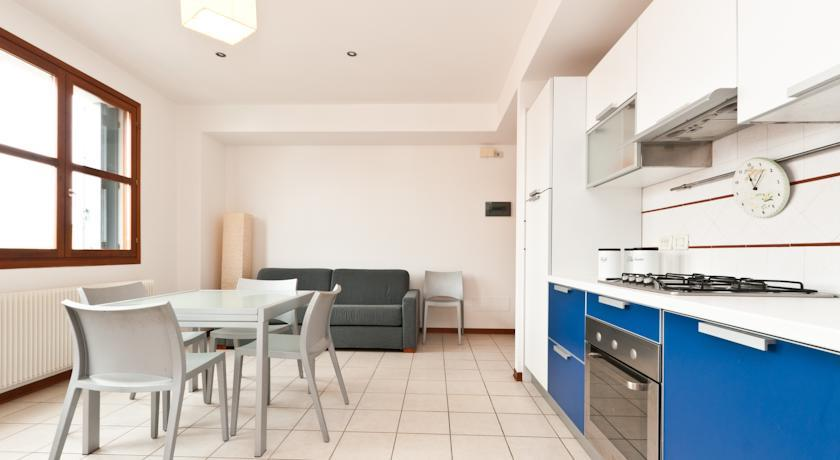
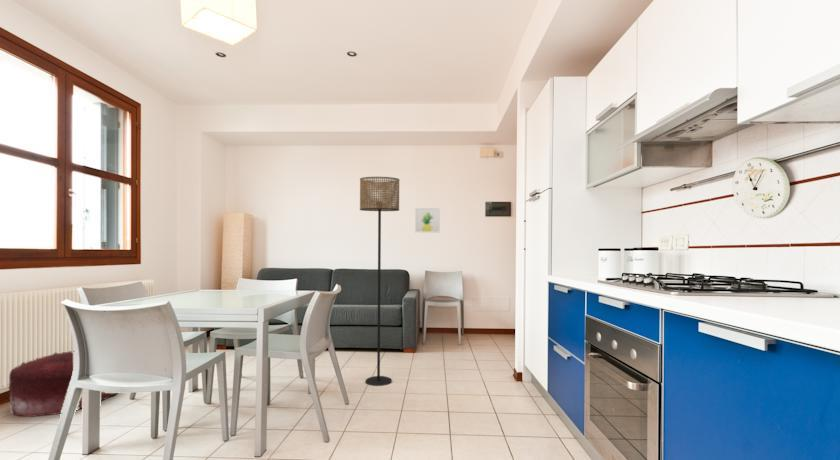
+ floor lamp (379, 280)
+ pouf (67, 377)
+ wall art (427, 220)
